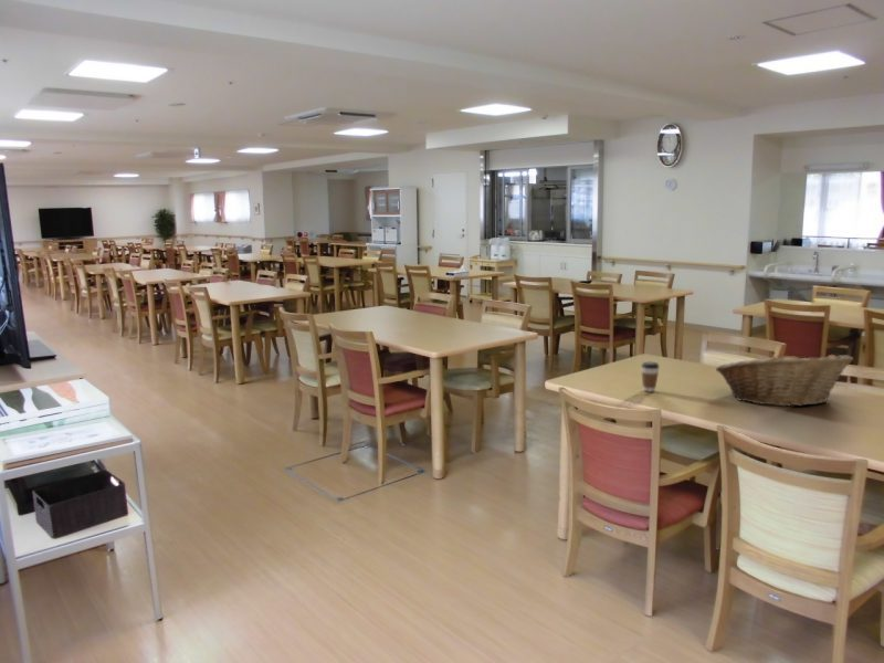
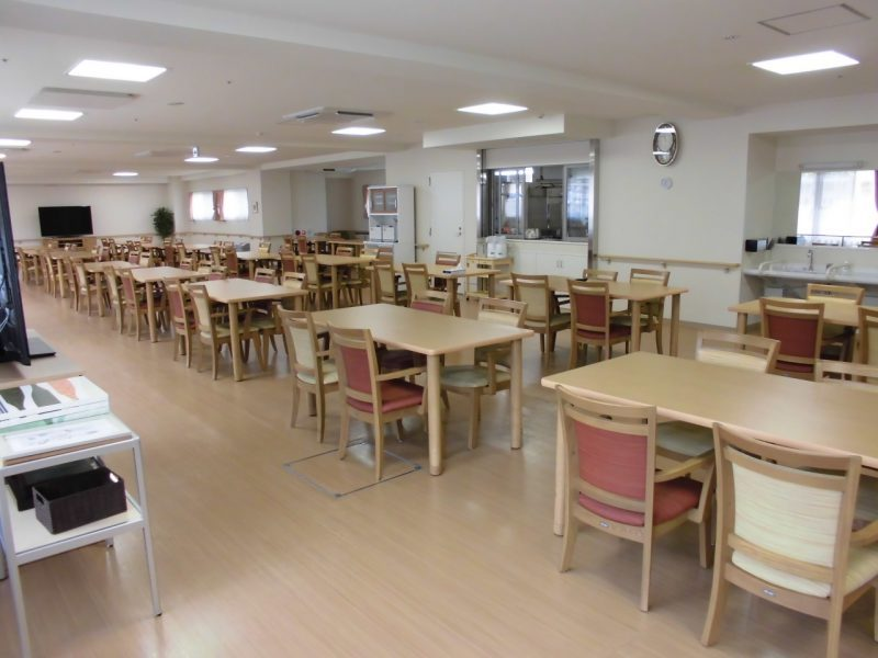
- fruit basket (782, 373)
- coffee cup (650, 376)
